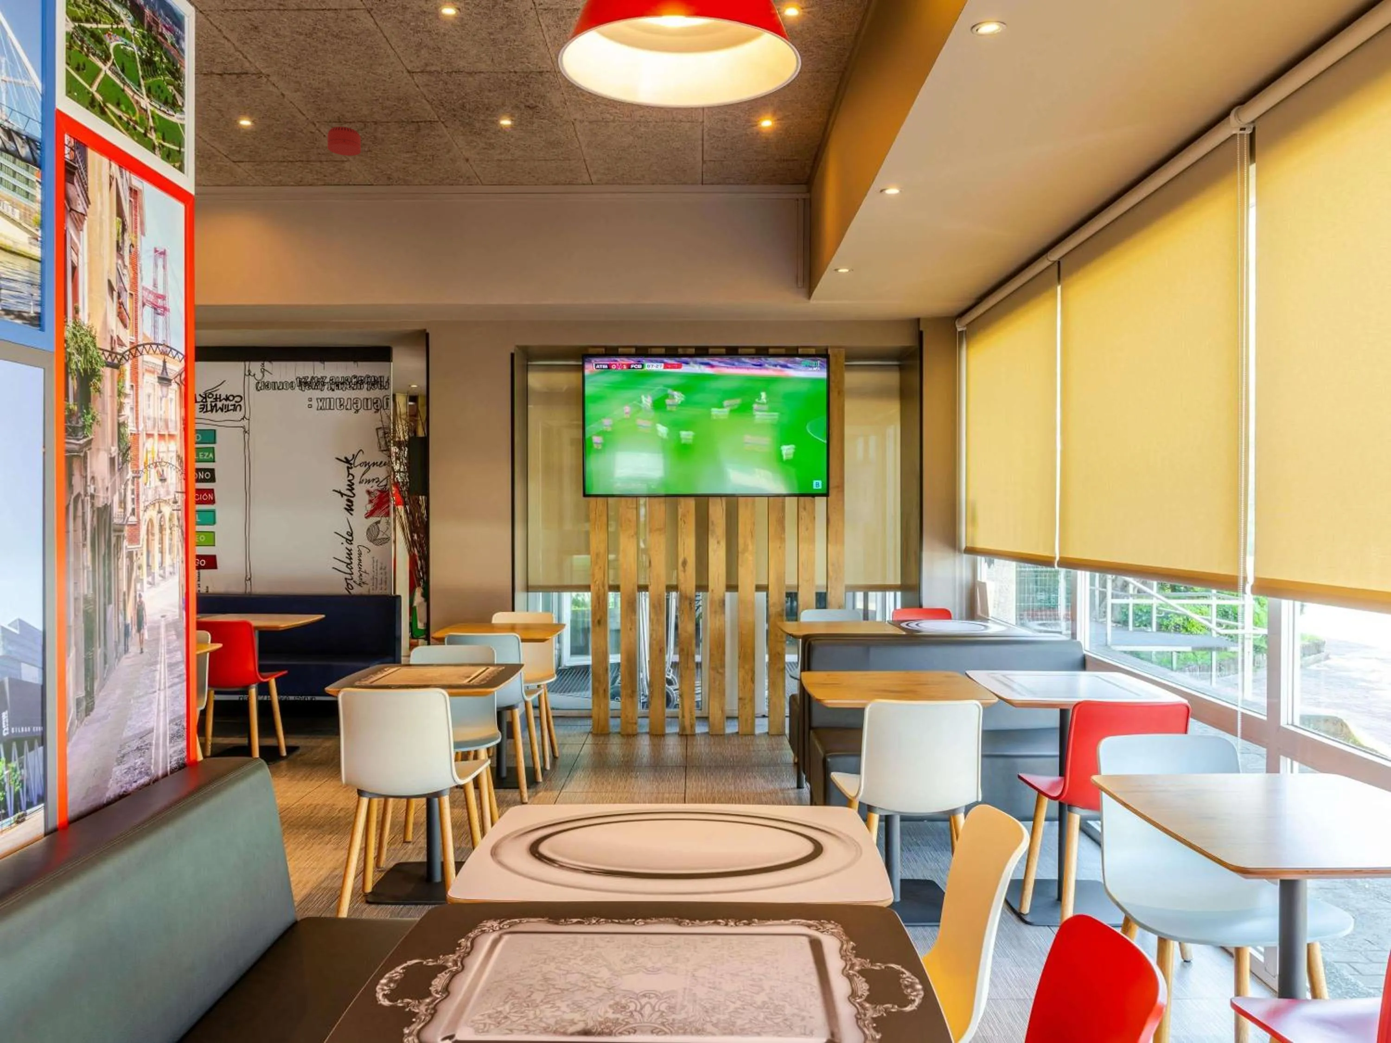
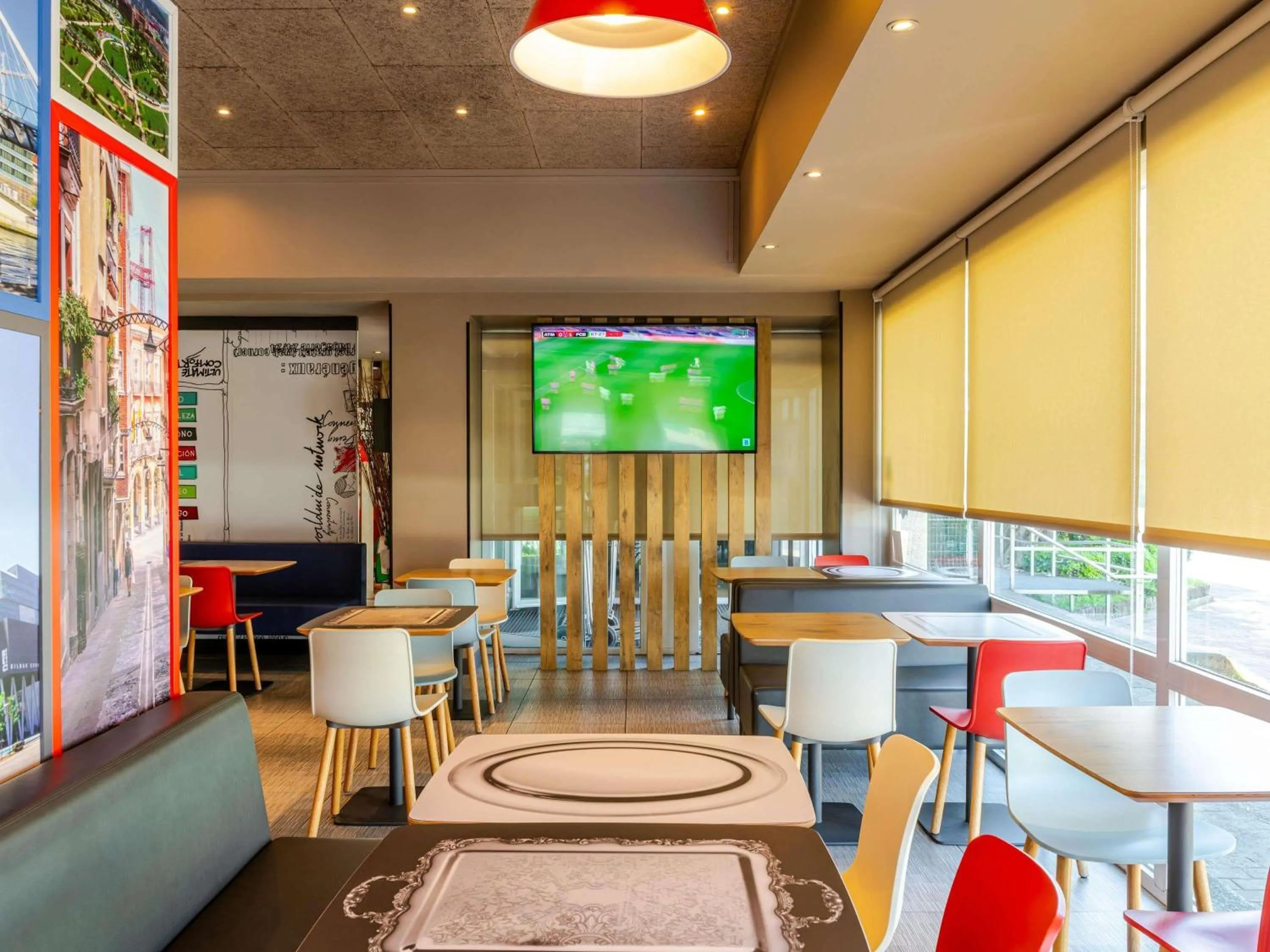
- smoke detector (344, 140)
